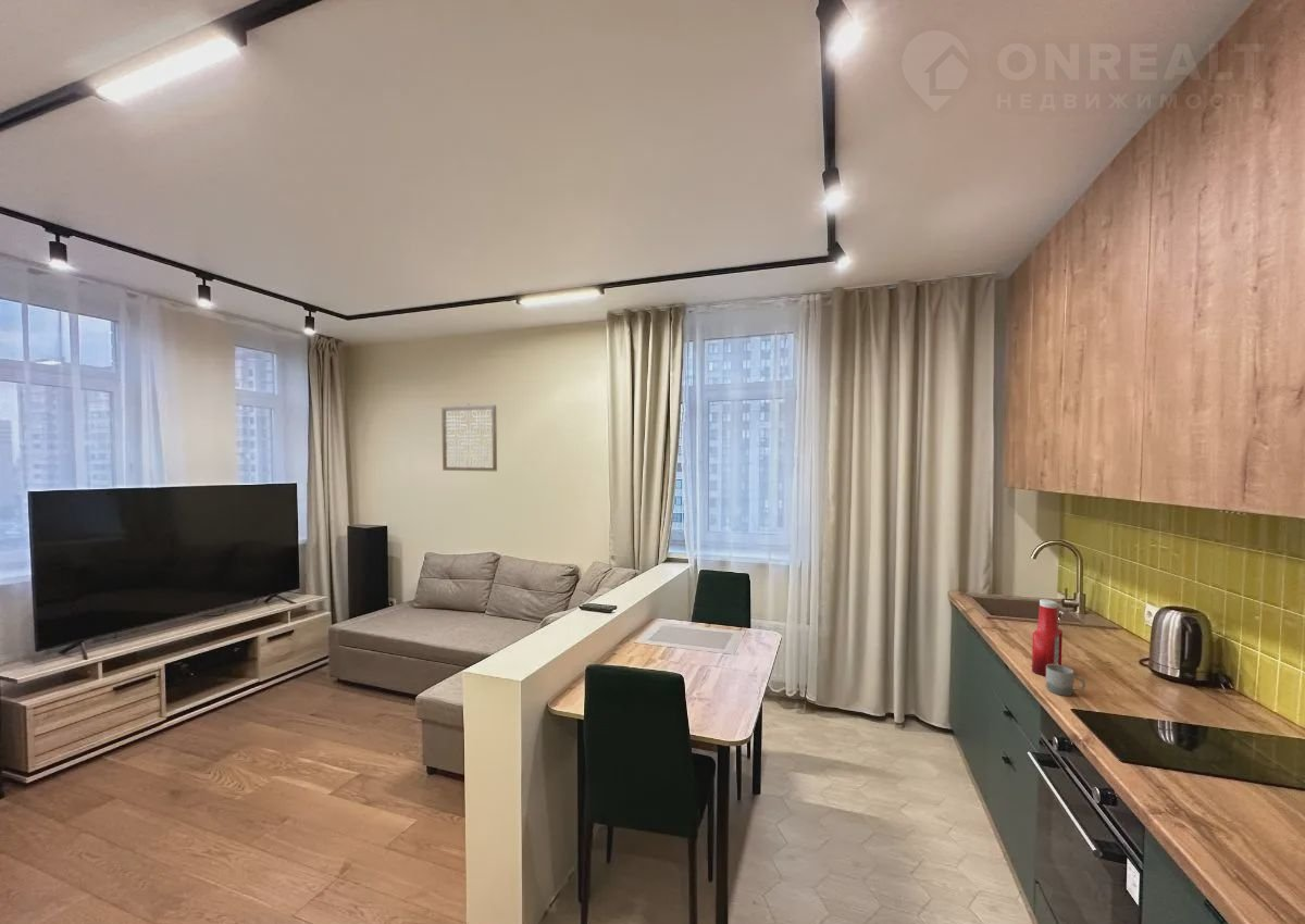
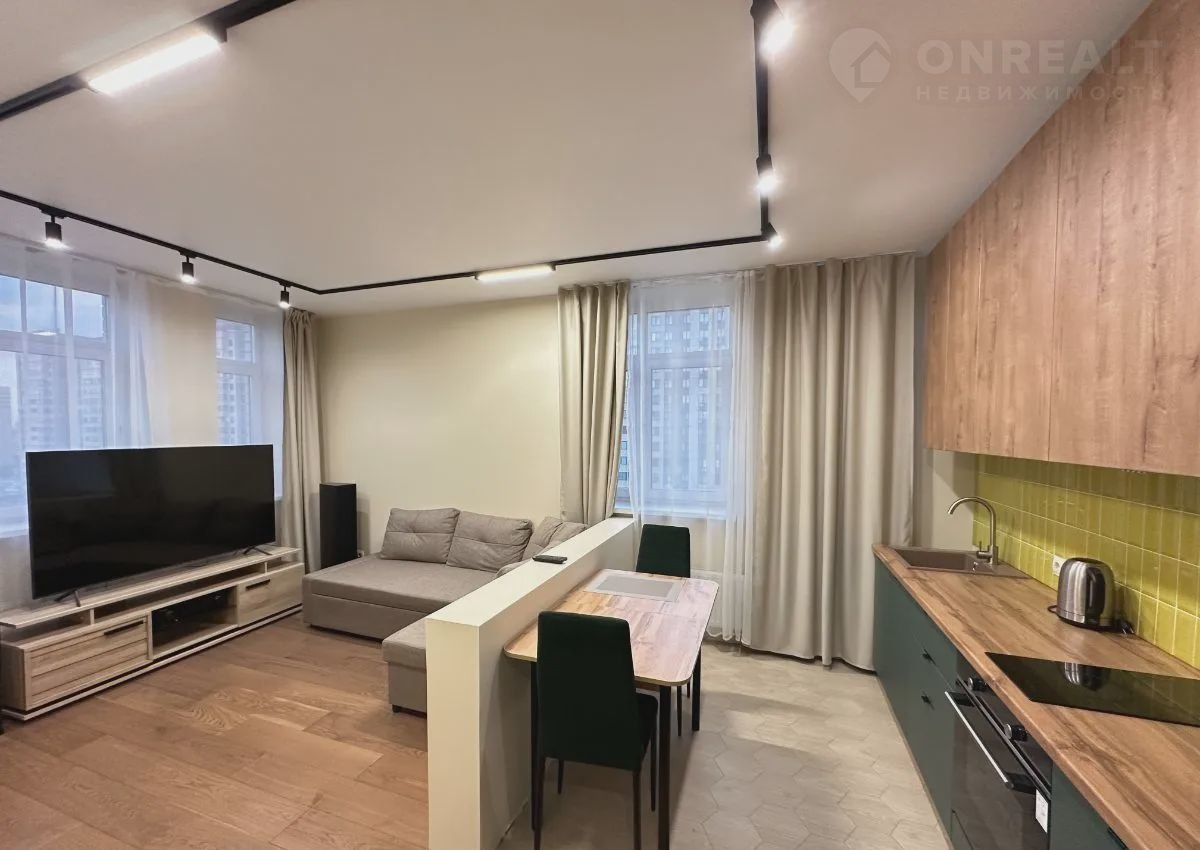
- wall art (469, 436)
- cup (1065, 680)
- soap bottle (1047, 635)
